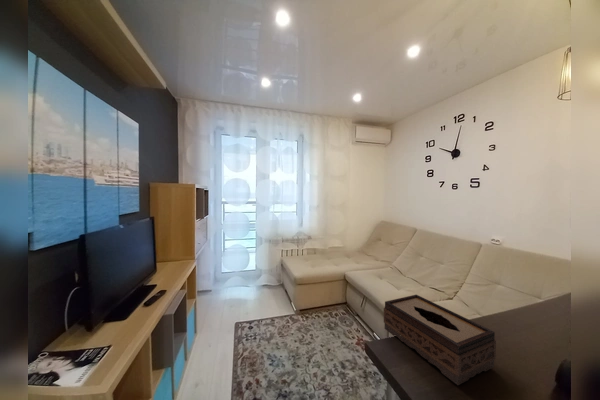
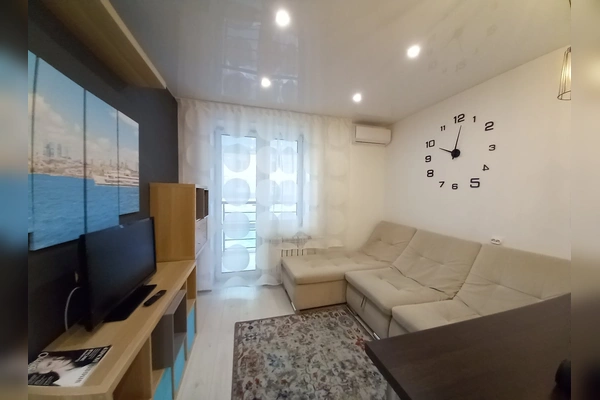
- tissue box (432, 330)
